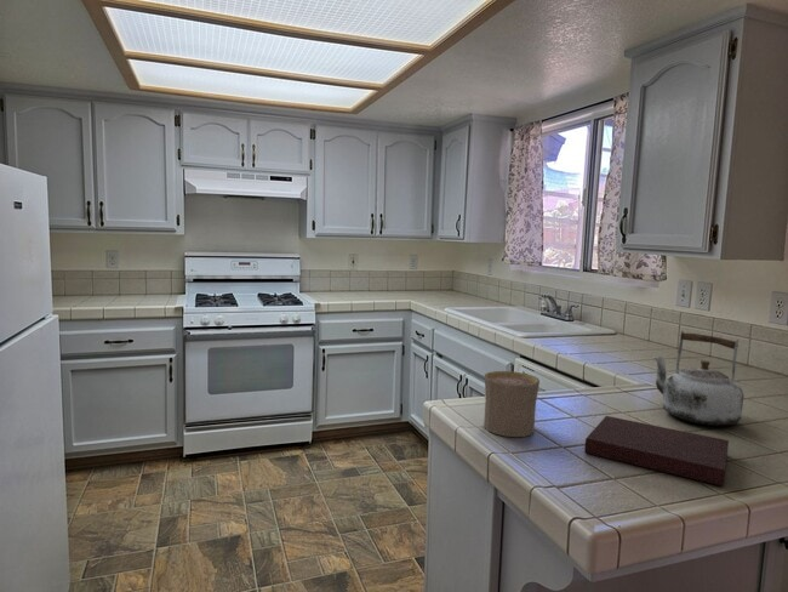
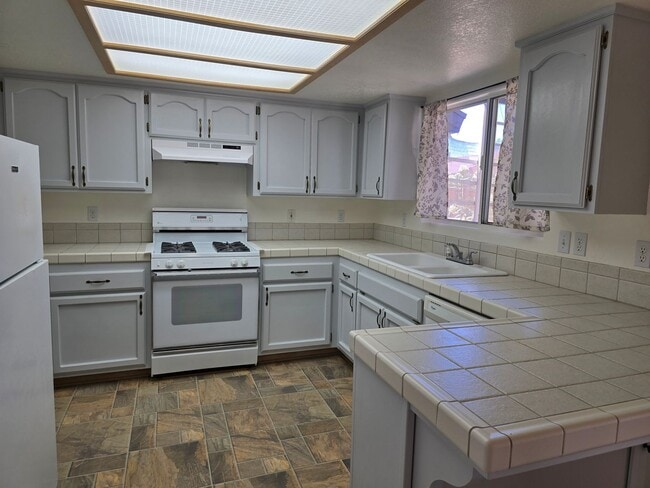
- cup (509, 403)
- kettle (693, 374)
- notebook (657, 446)
